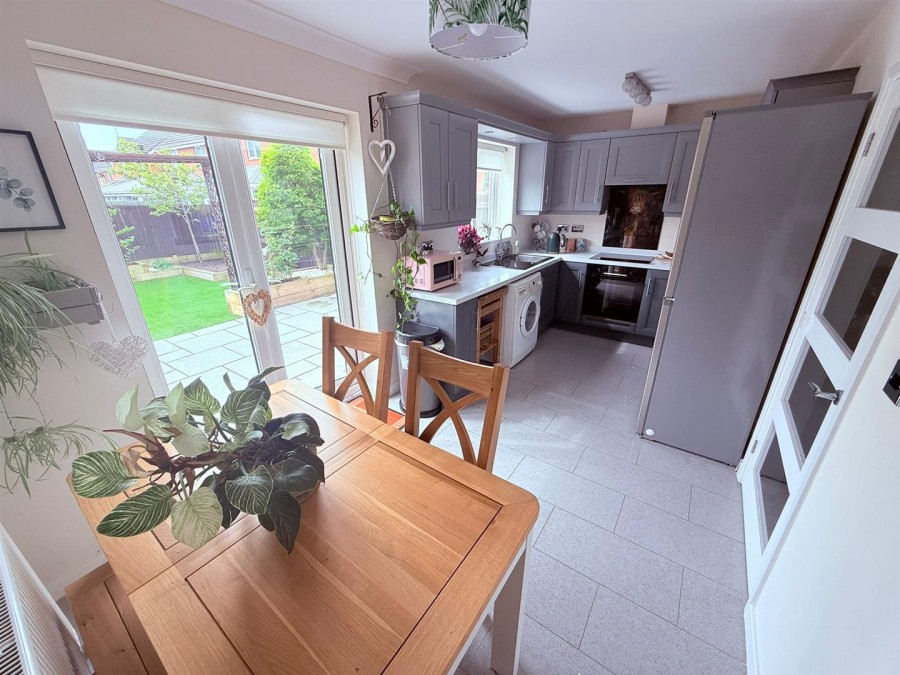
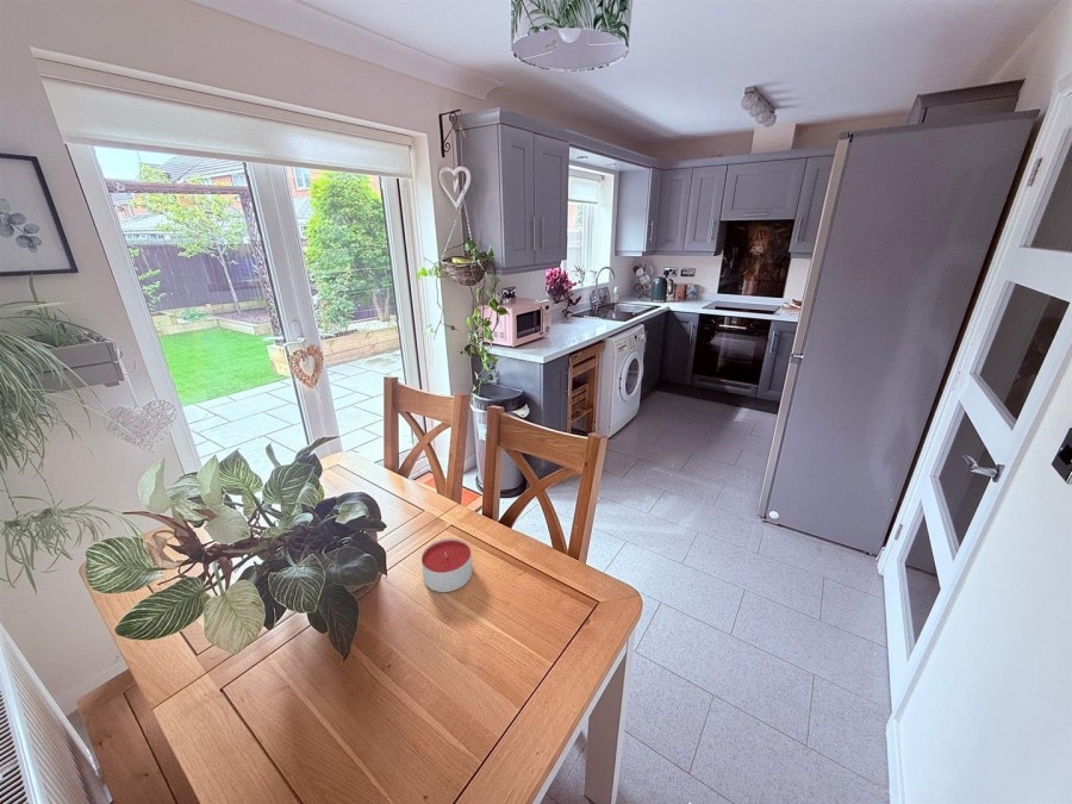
+ candle (447, 563)
